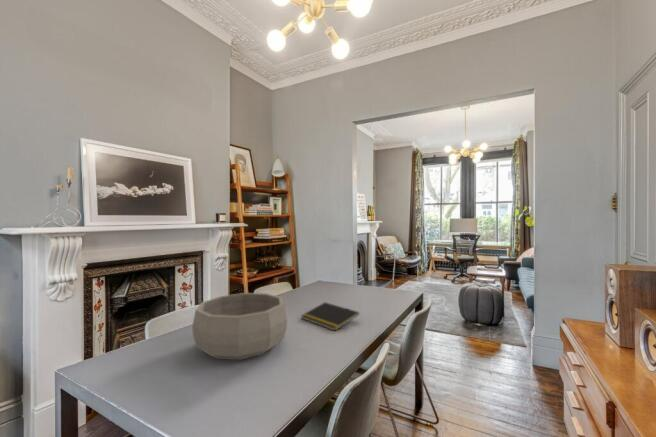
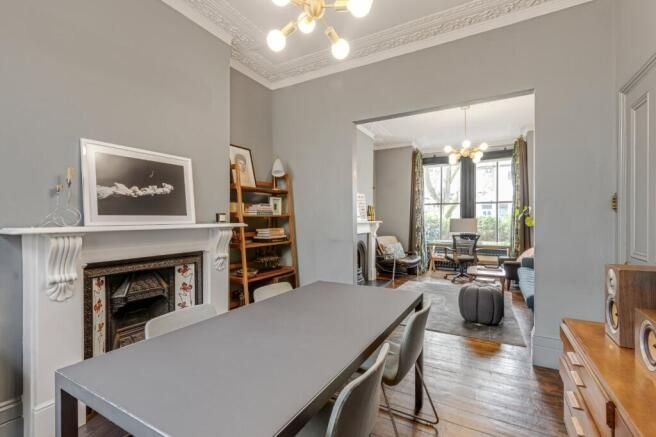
- notepad (329, 315)
- decorative bowl (242, 324)
